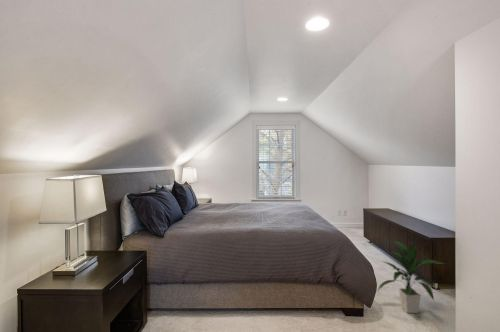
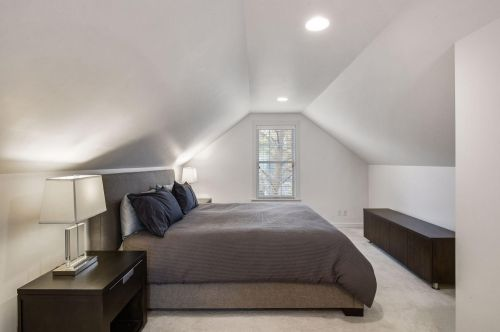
- indoor plant (406, 274)
